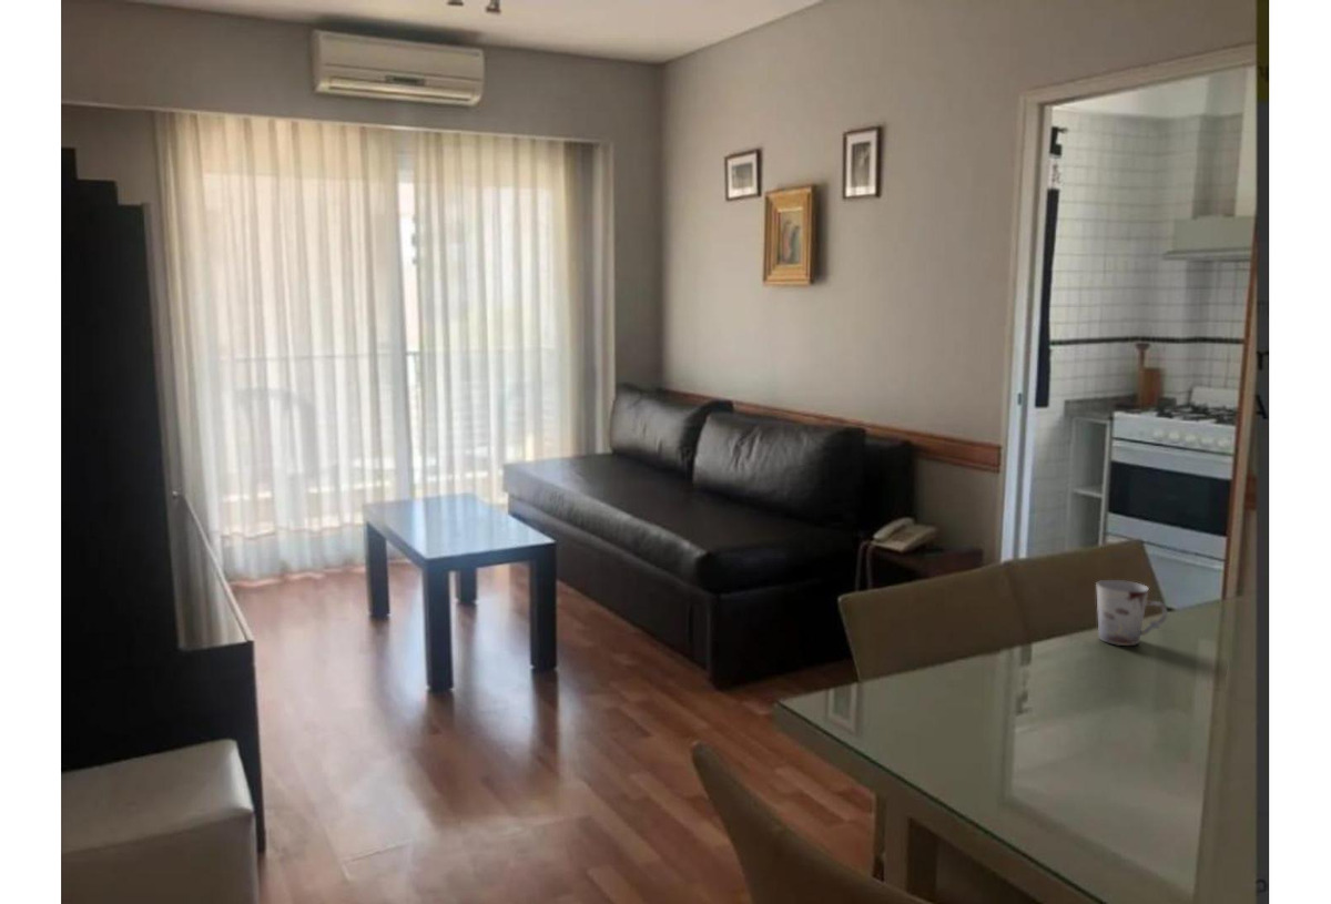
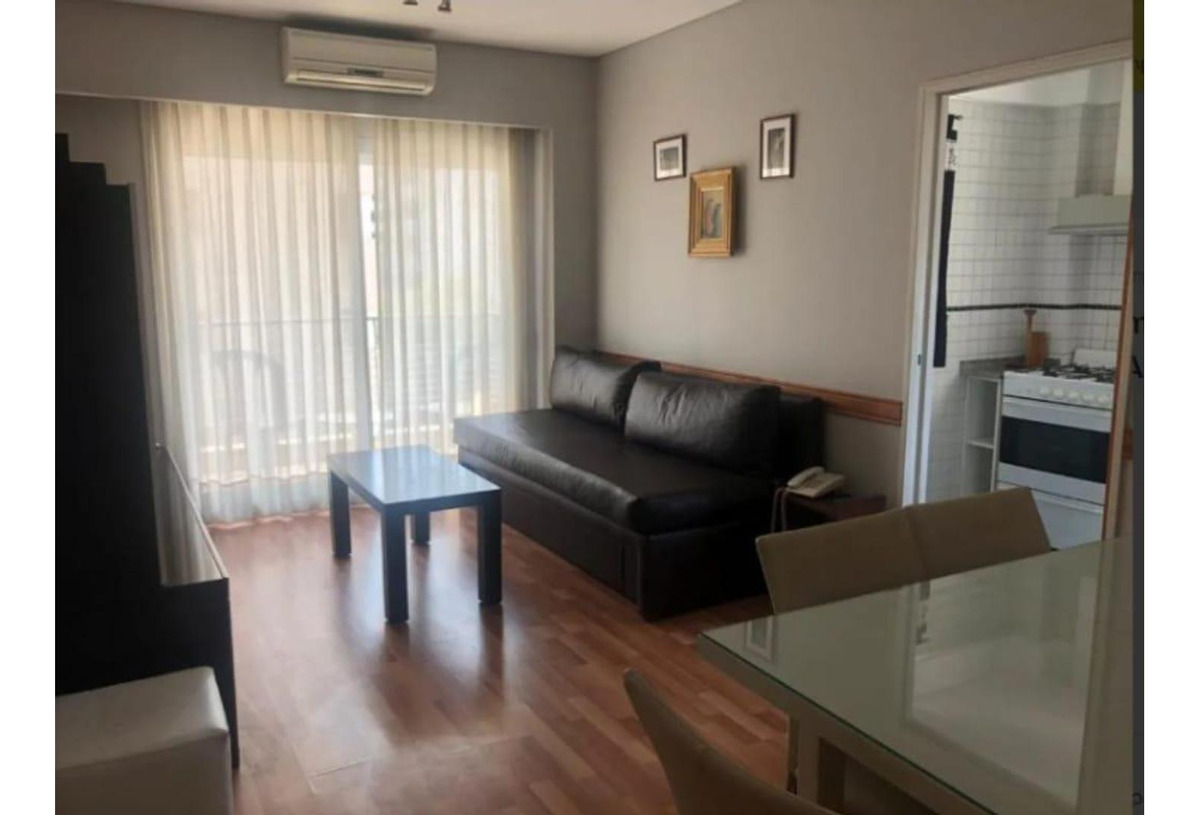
- cup (1130, 614)
